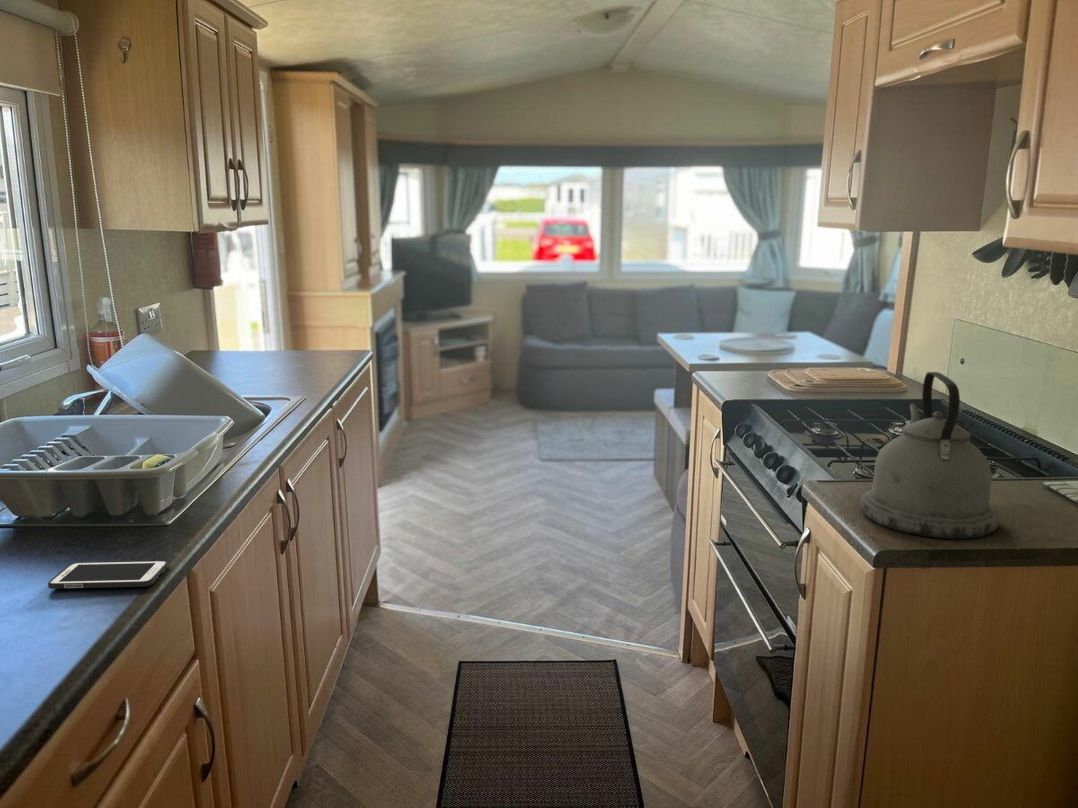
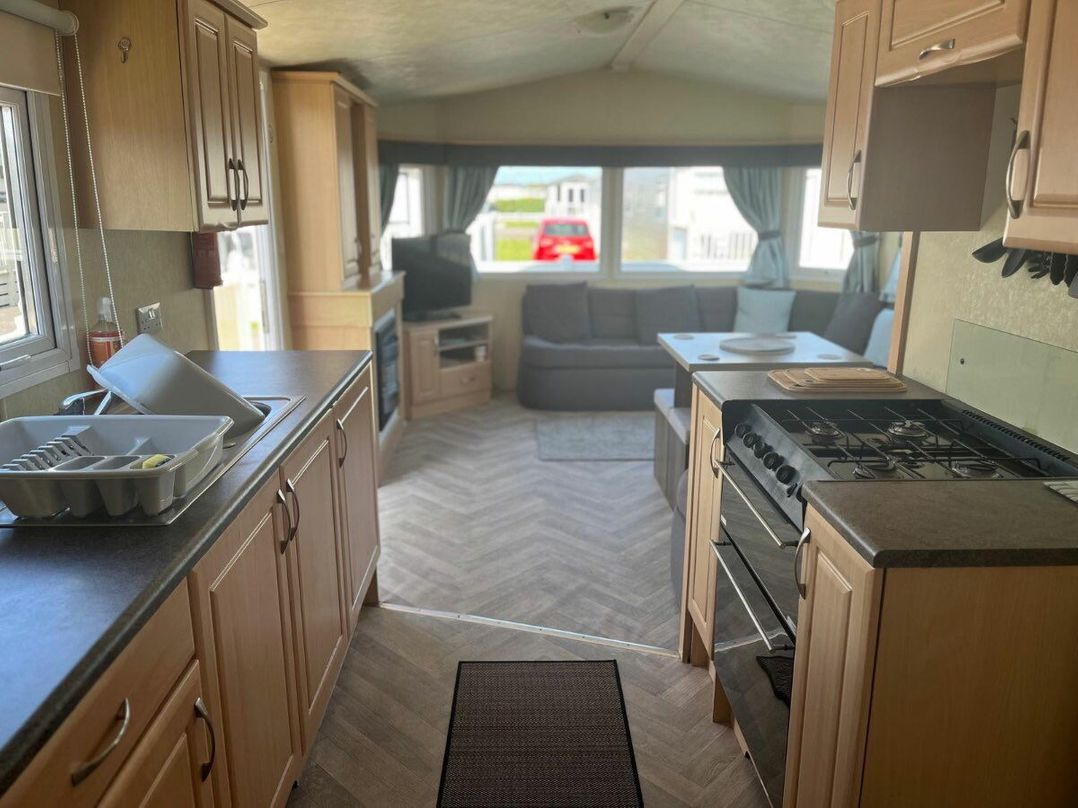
- kettle (928, 445)
- cell phone (109, 574)
